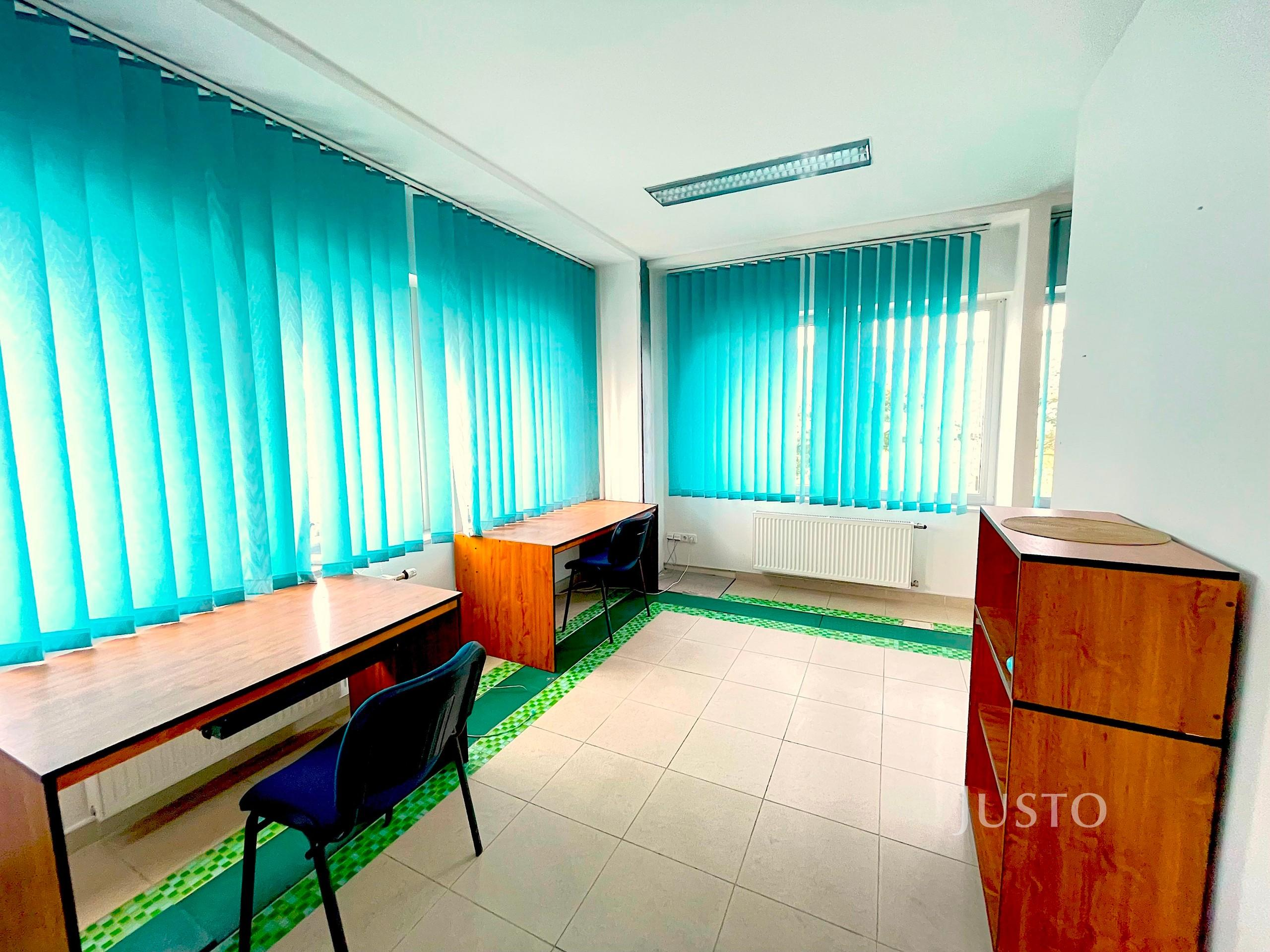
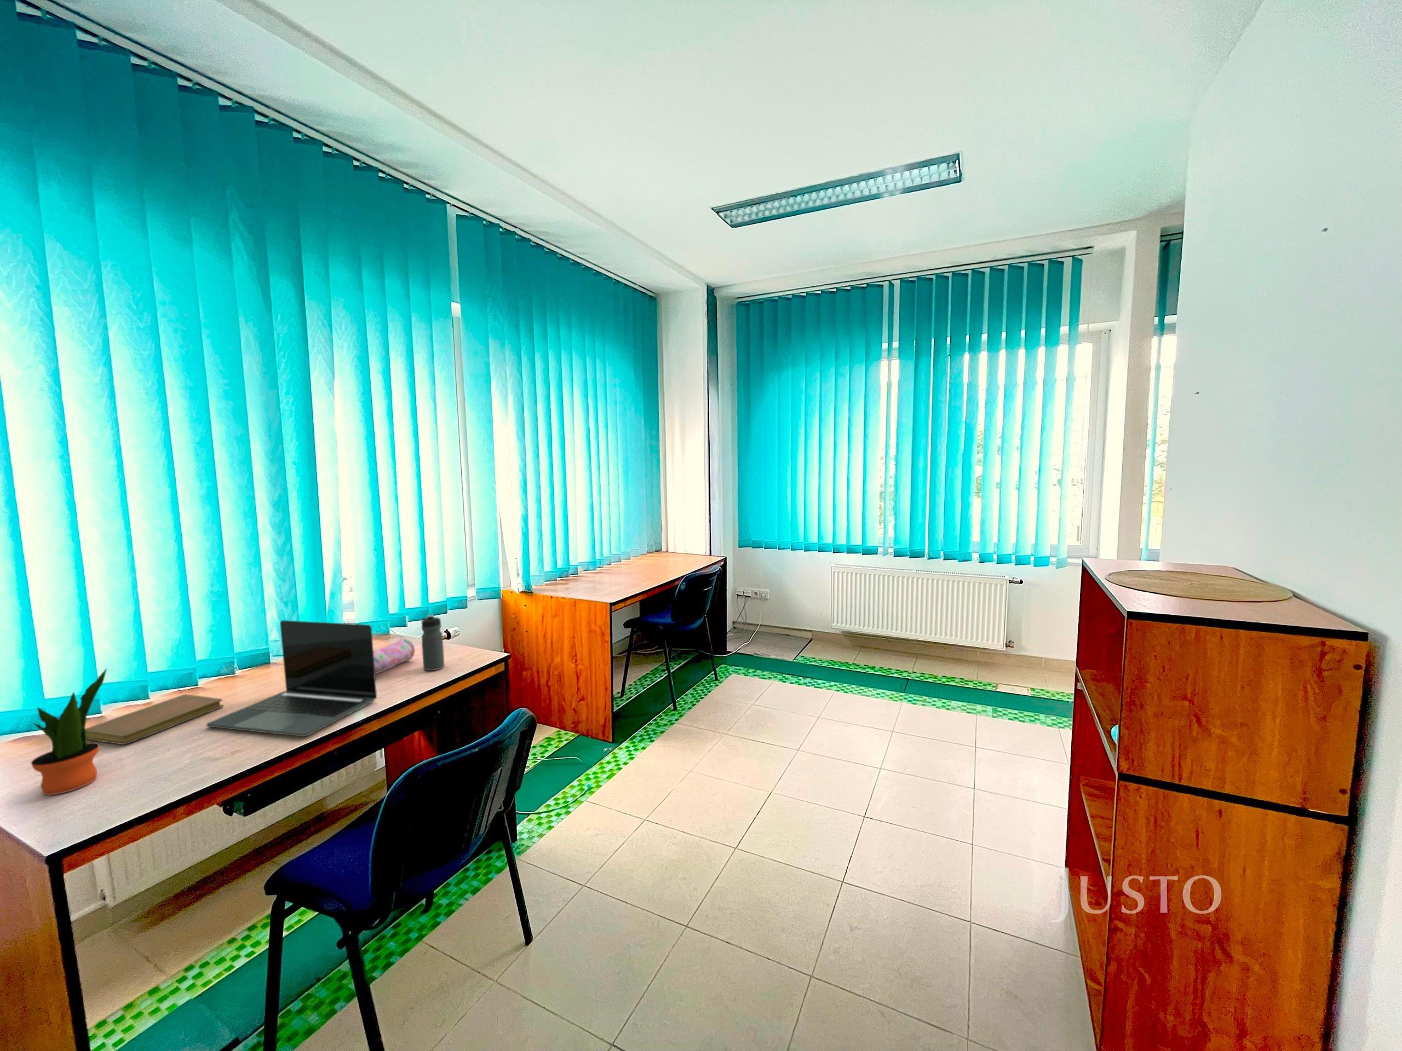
+ pencil case (384, 657)
+ water bottle (432, 641)
+ potted plant (73, 730)
+ notebook (156, 718)
+ laptop (291, 673)
